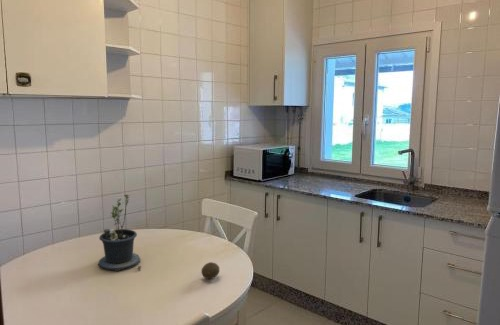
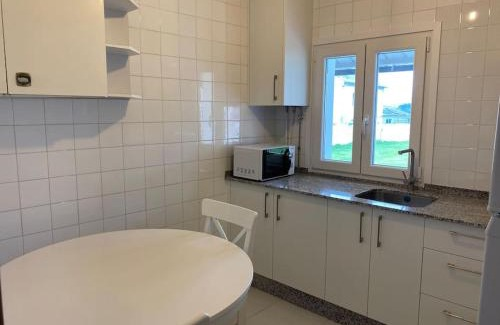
- fruit (210, 270)
- potted plant (119, 229)
